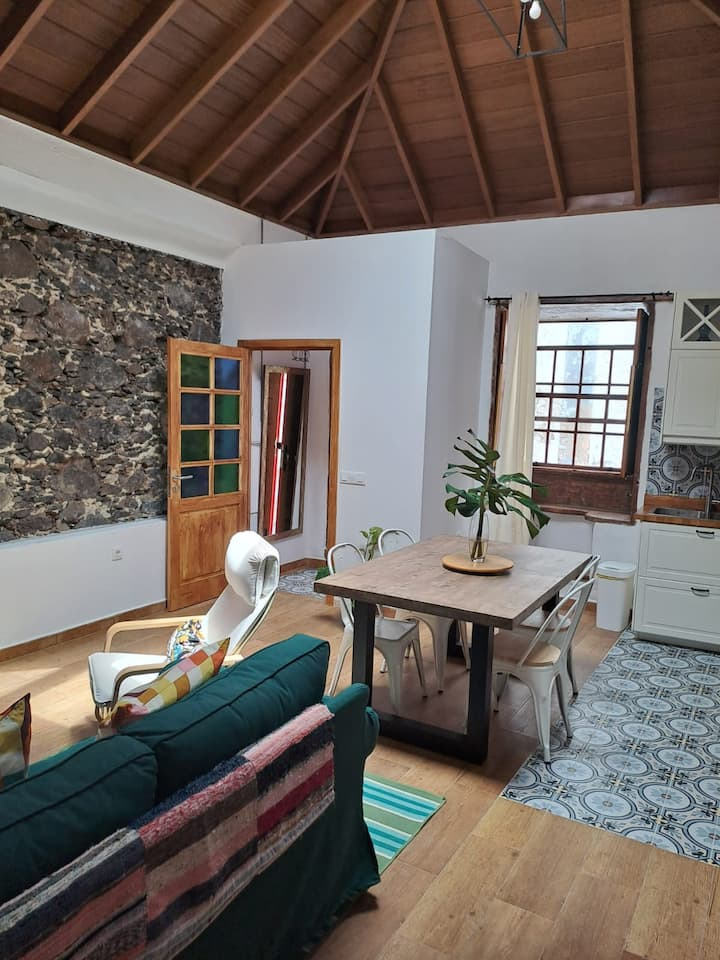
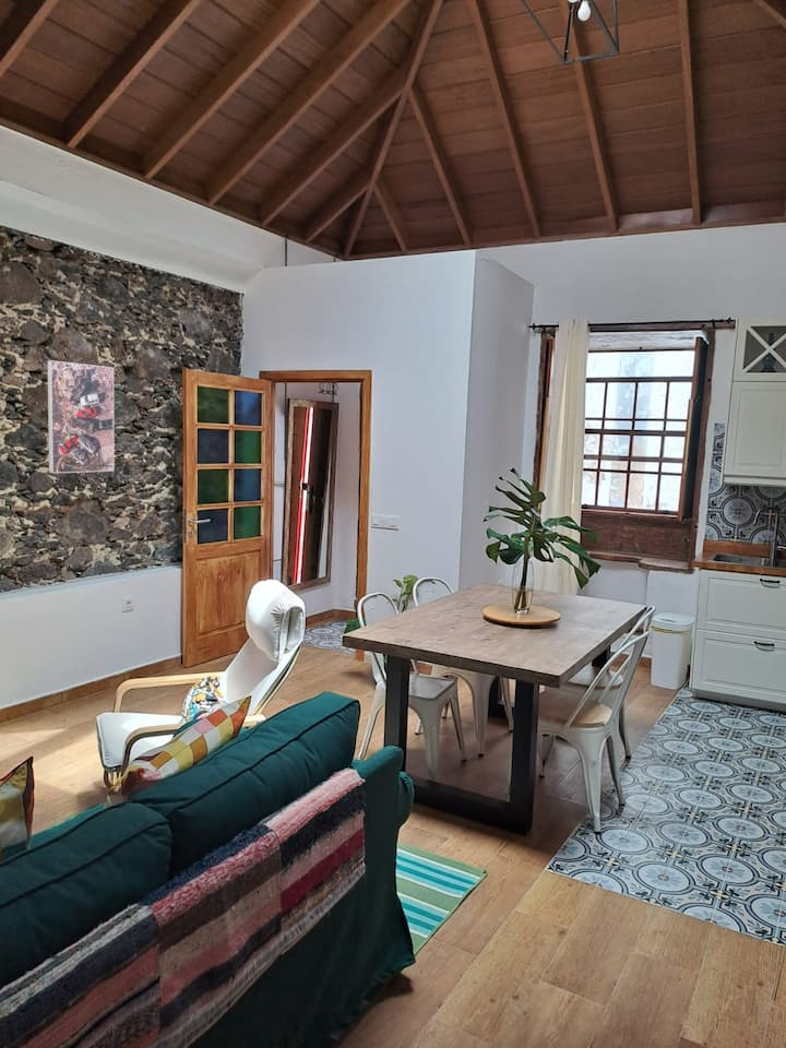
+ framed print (82, 418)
